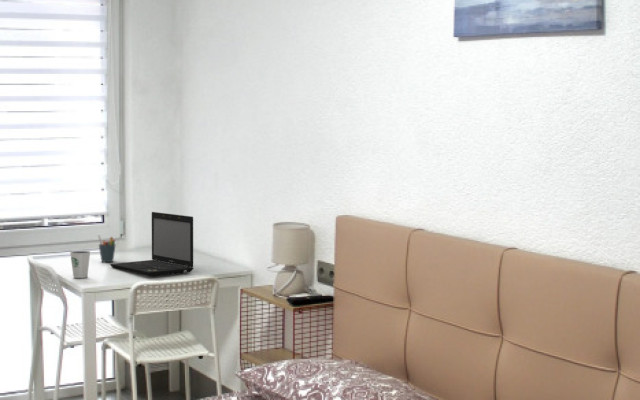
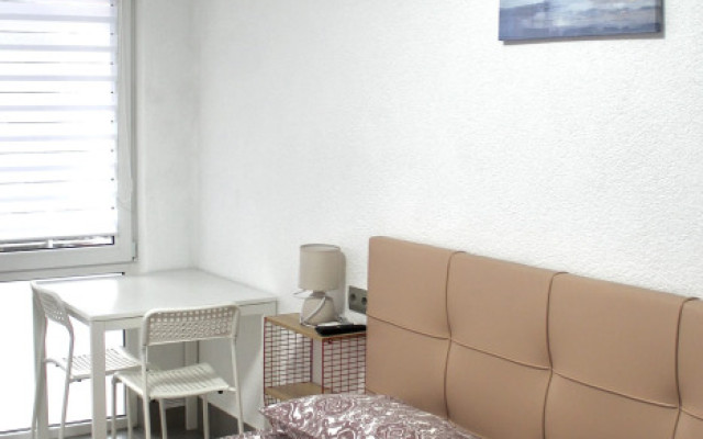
- laptop (152, 242)
- pen holder (107, 248)
- dixie cup (80, 264)
